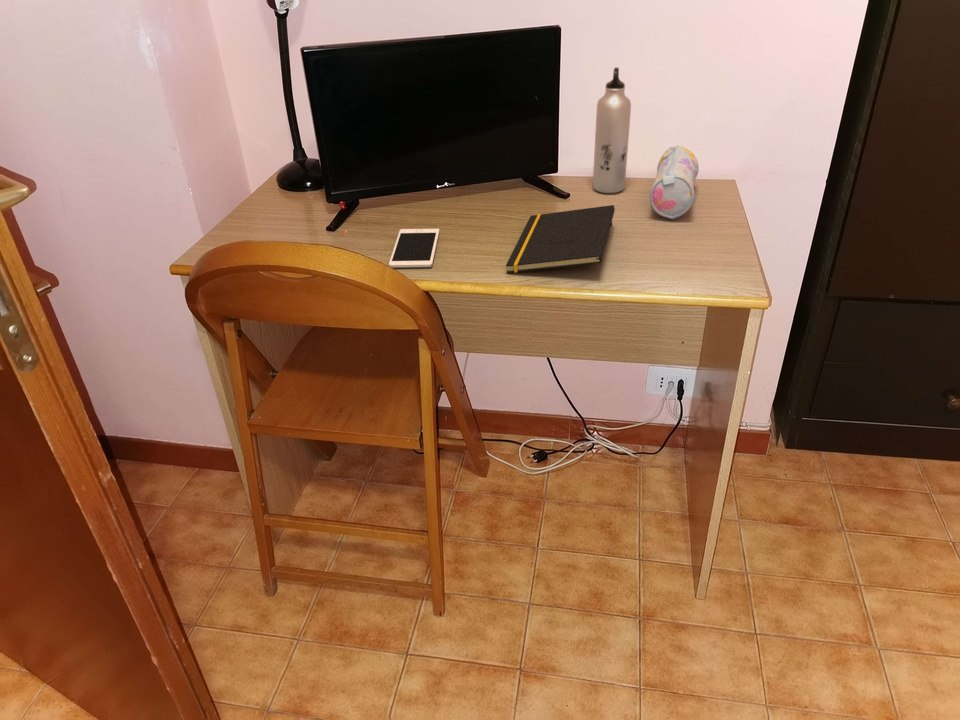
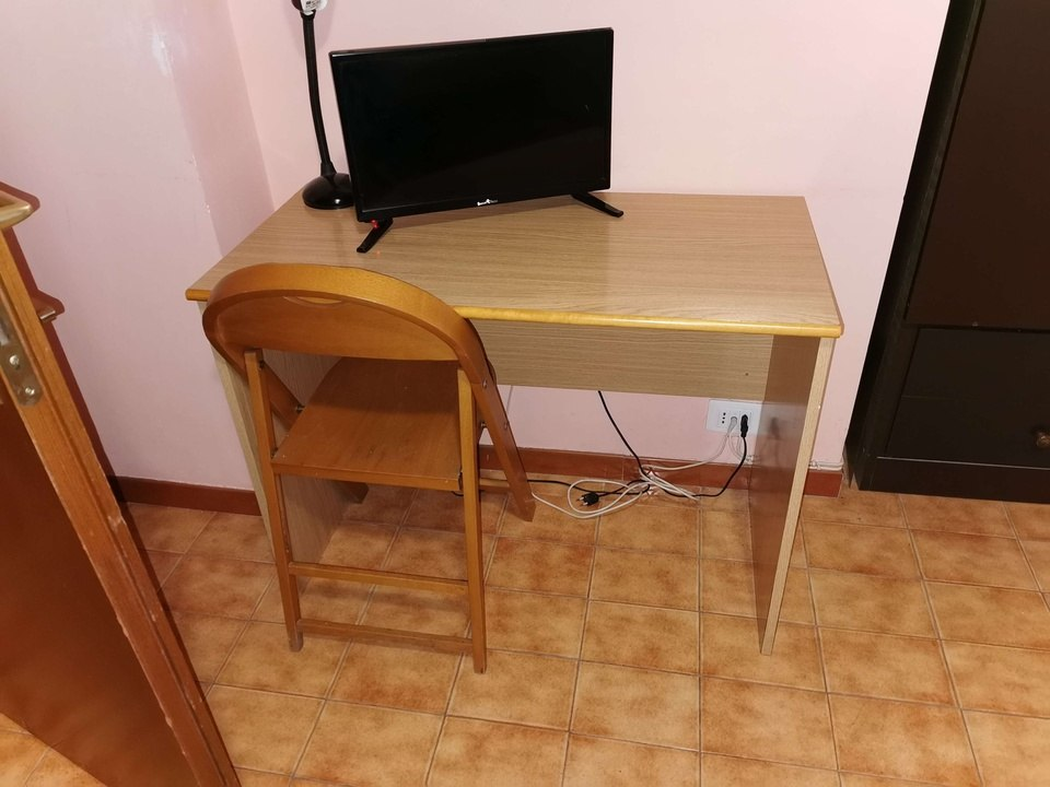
- notepad (562, 237)
- pencil case (675, 180)
- water bottle (612, 130)
- cell phone (415, 247)
